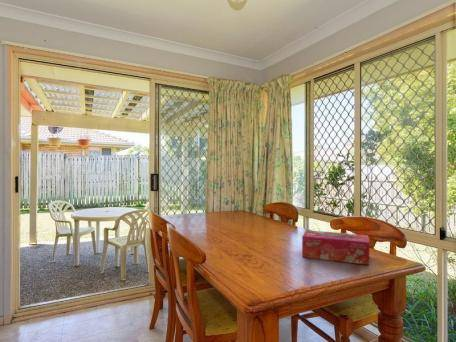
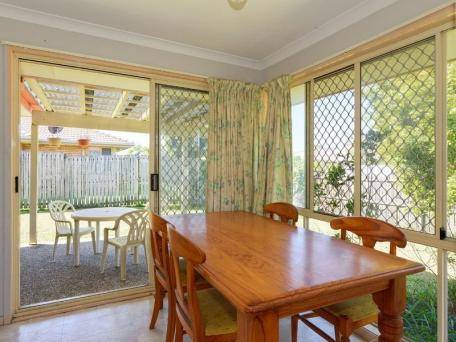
- tissue box (335, 245)
